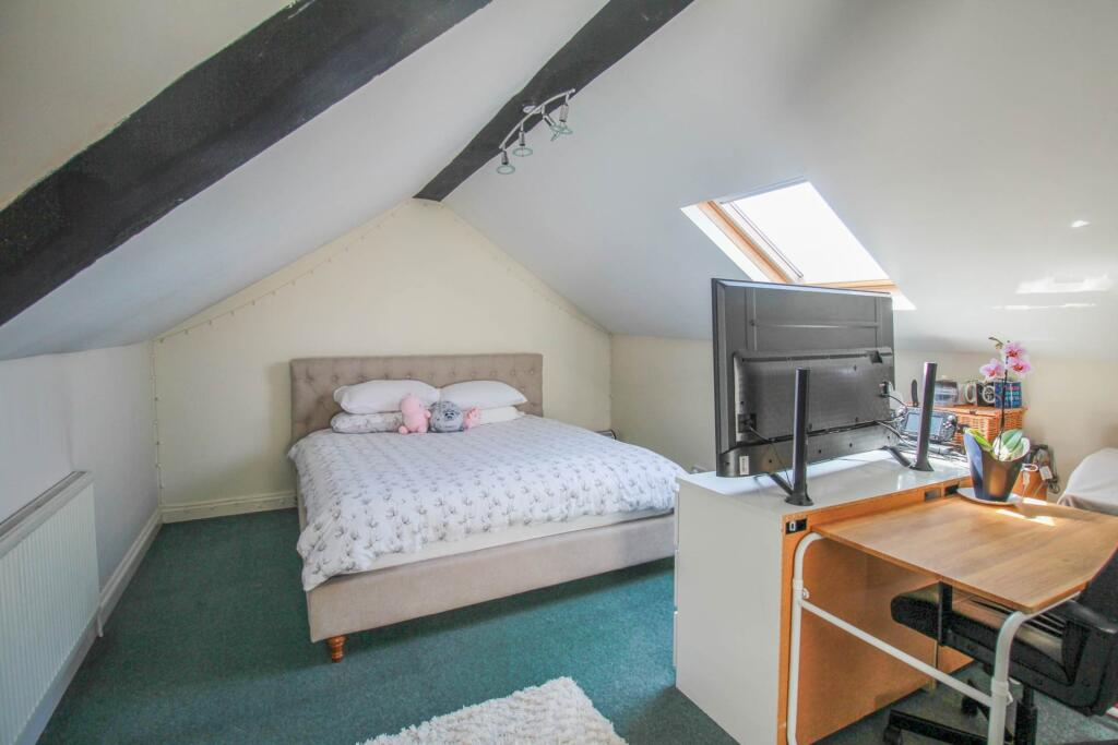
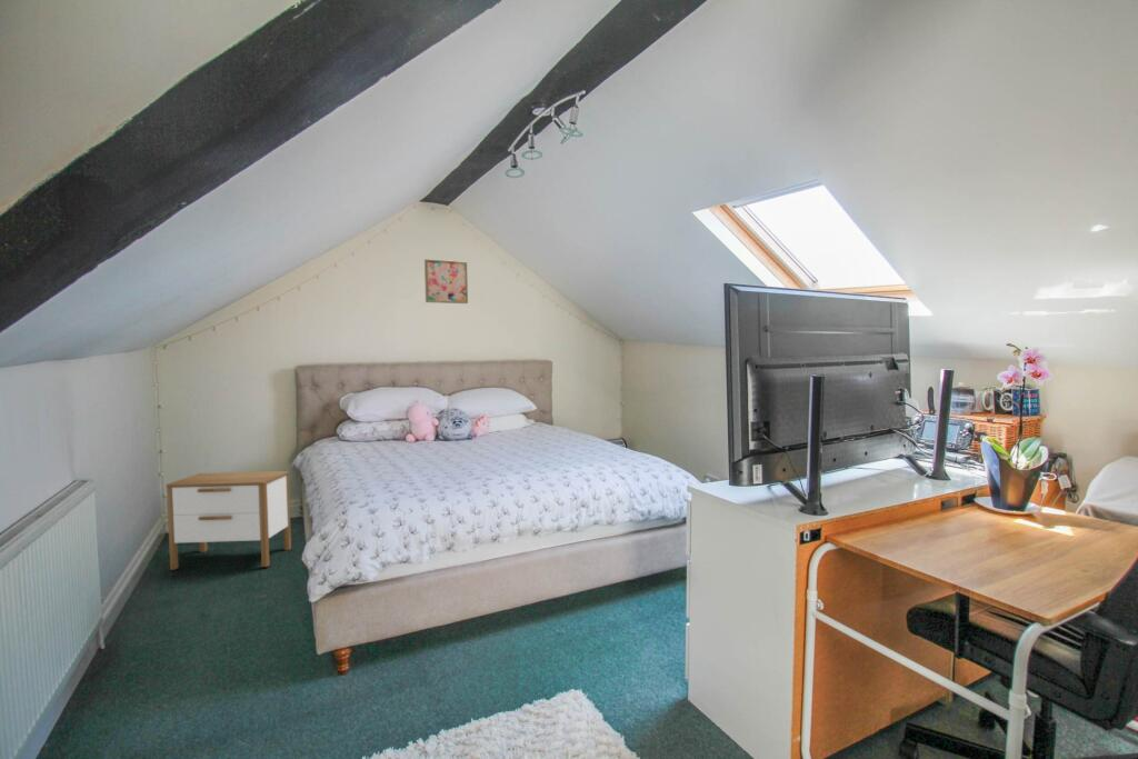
+ nightstand (231, 518)
+ wall art (446, 281)
